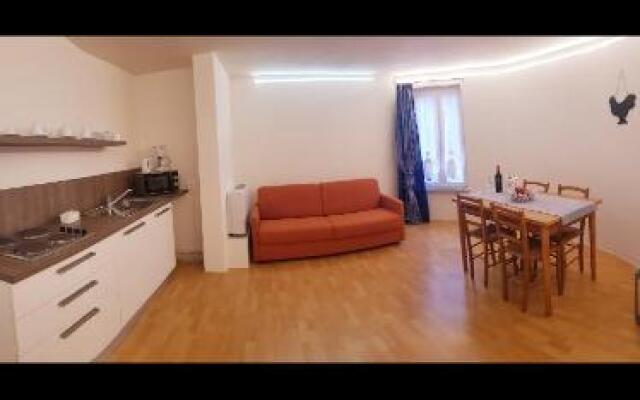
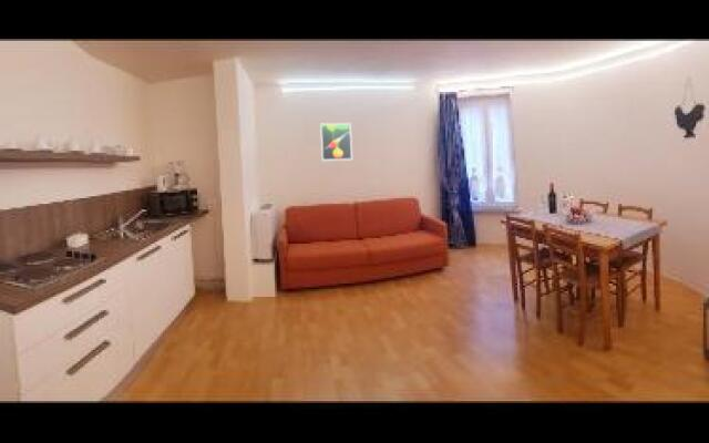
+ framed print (336, 142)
